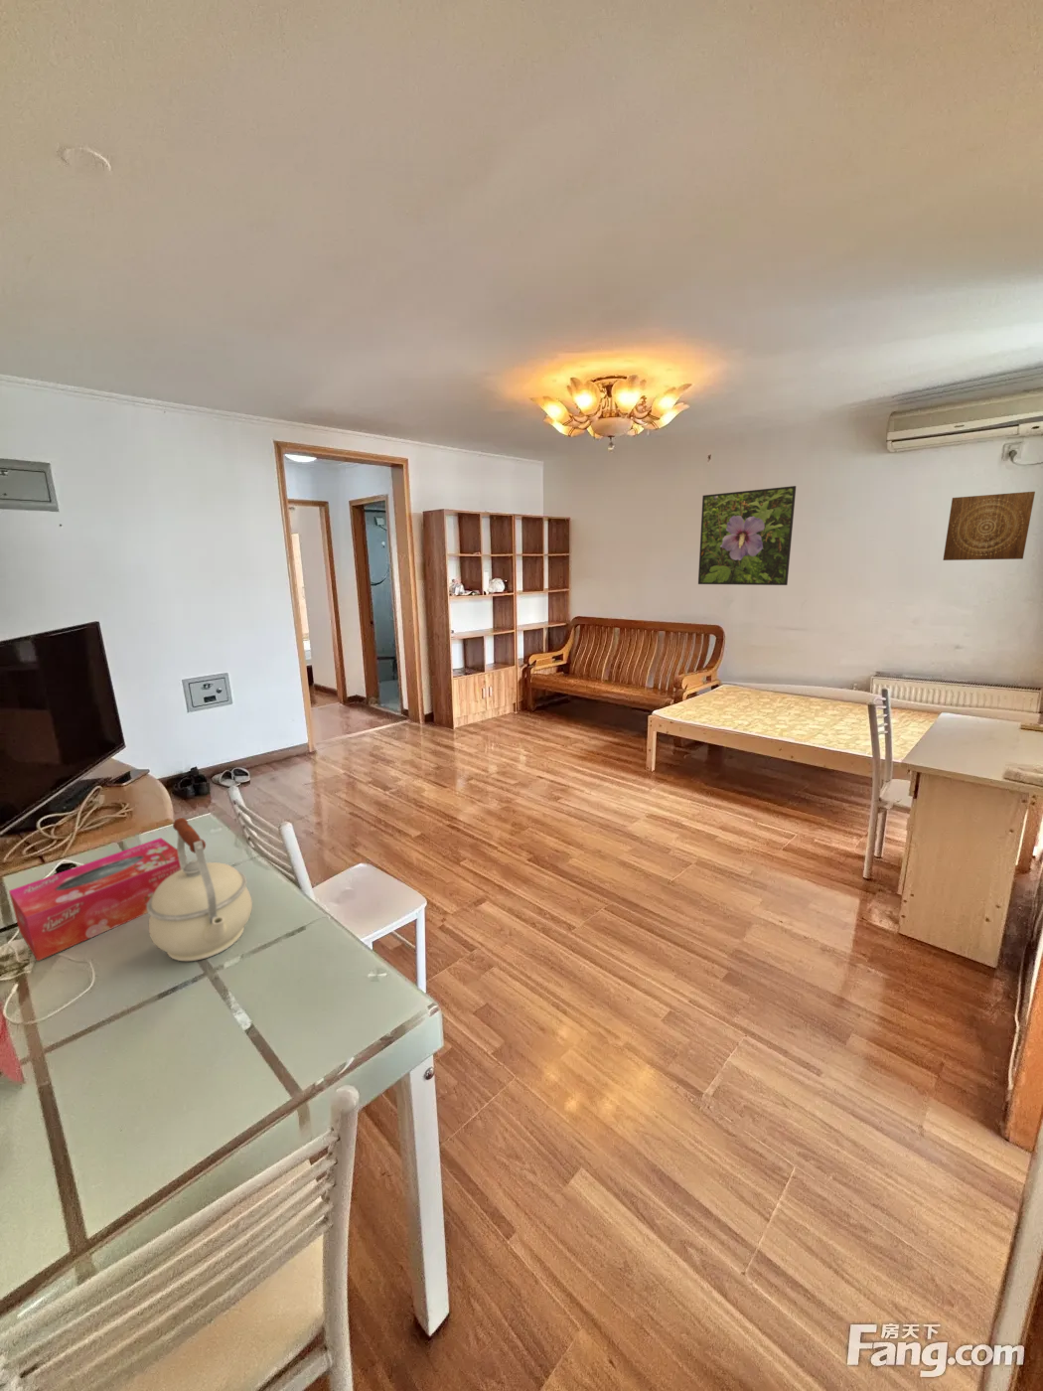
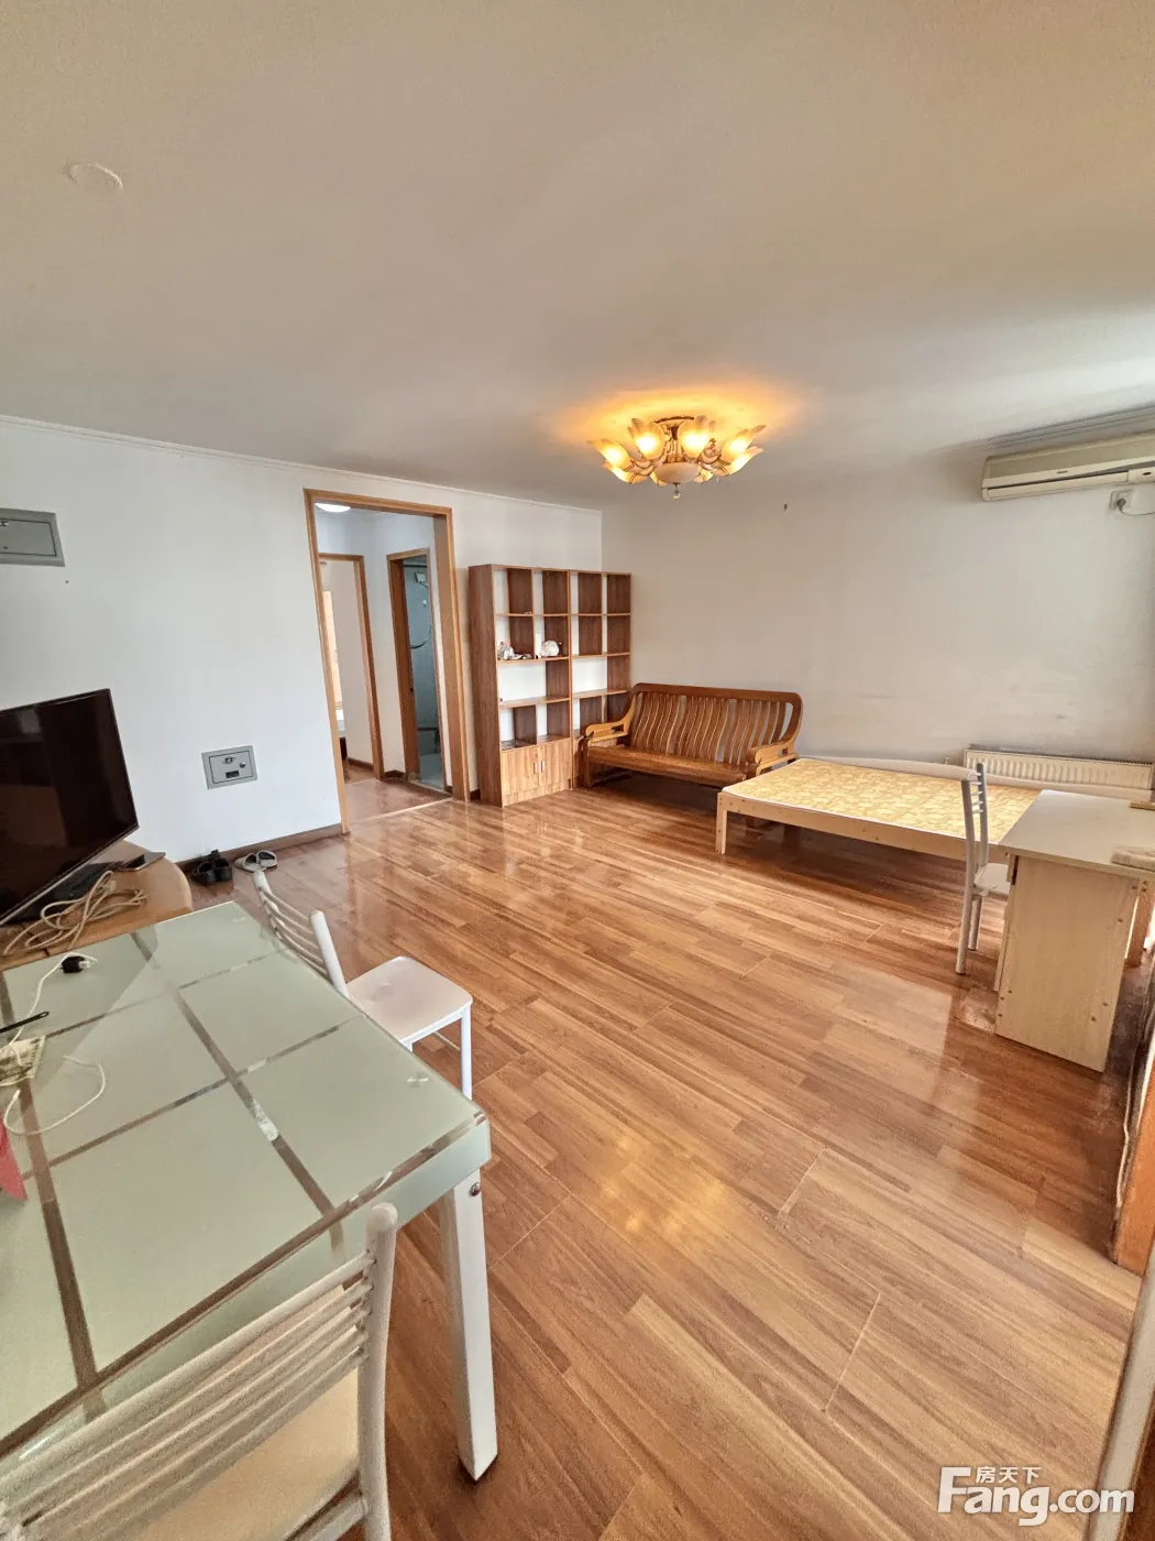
- wall art (986, 528)
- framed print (743, 539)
- tissue box (106, 893)
- kettle (198, 887)
